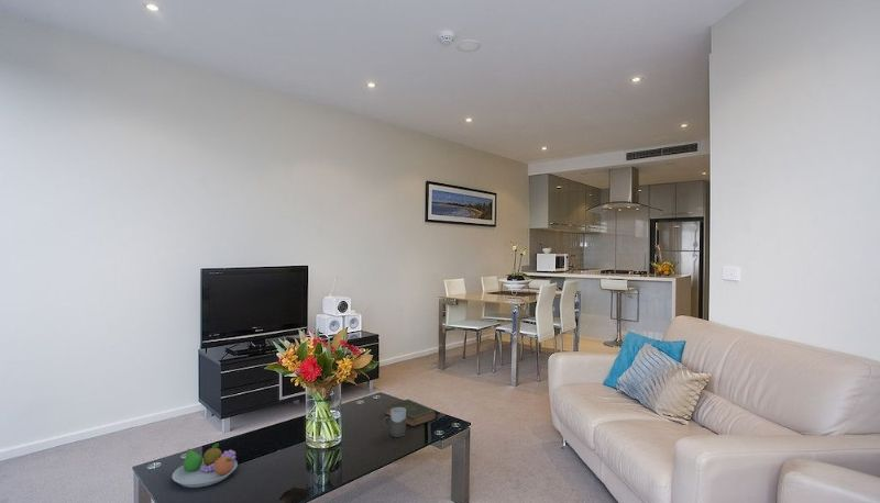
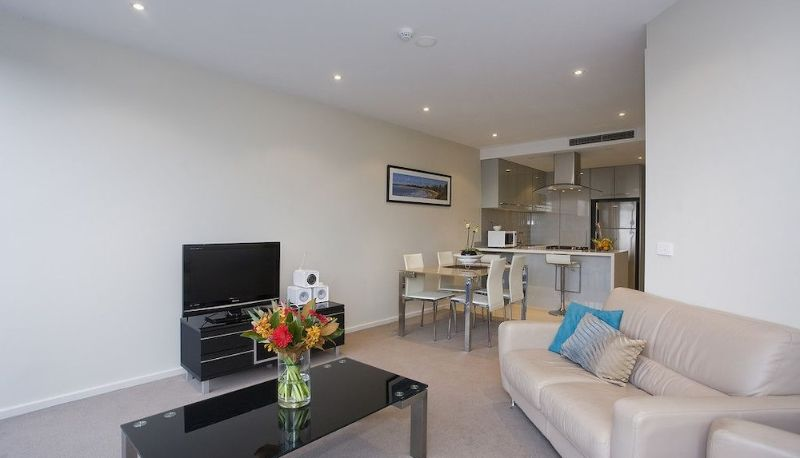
- book (410, 412)
- fruit bowl (205, 462)
- mug (394, 422)
